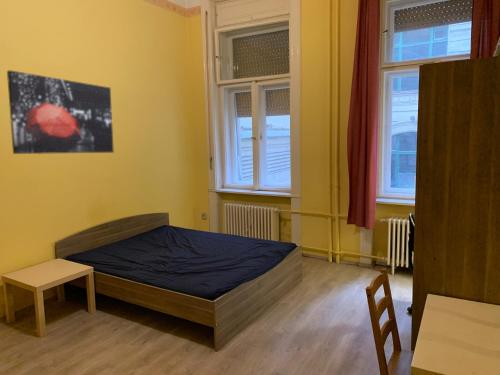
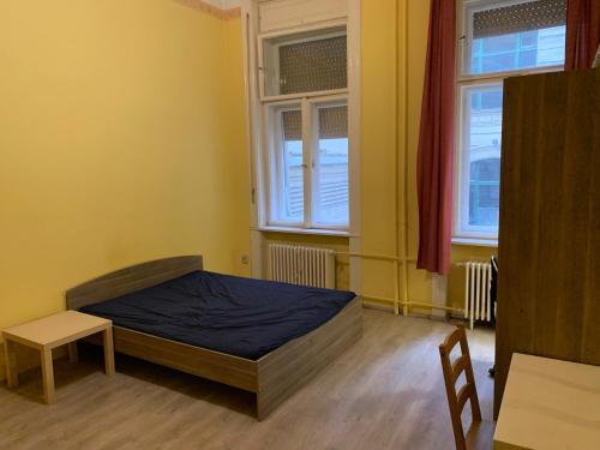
- wall art (67, 117)
